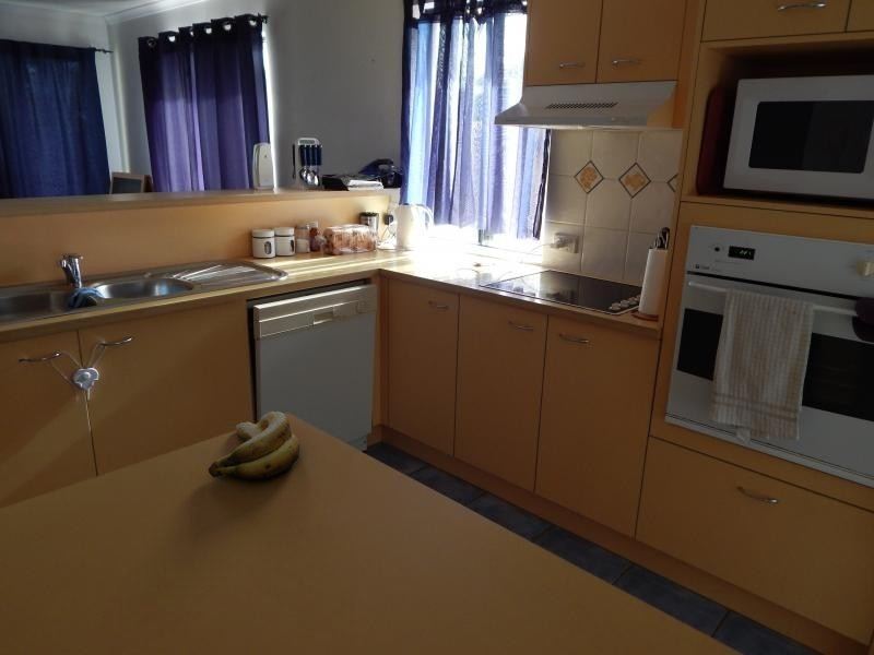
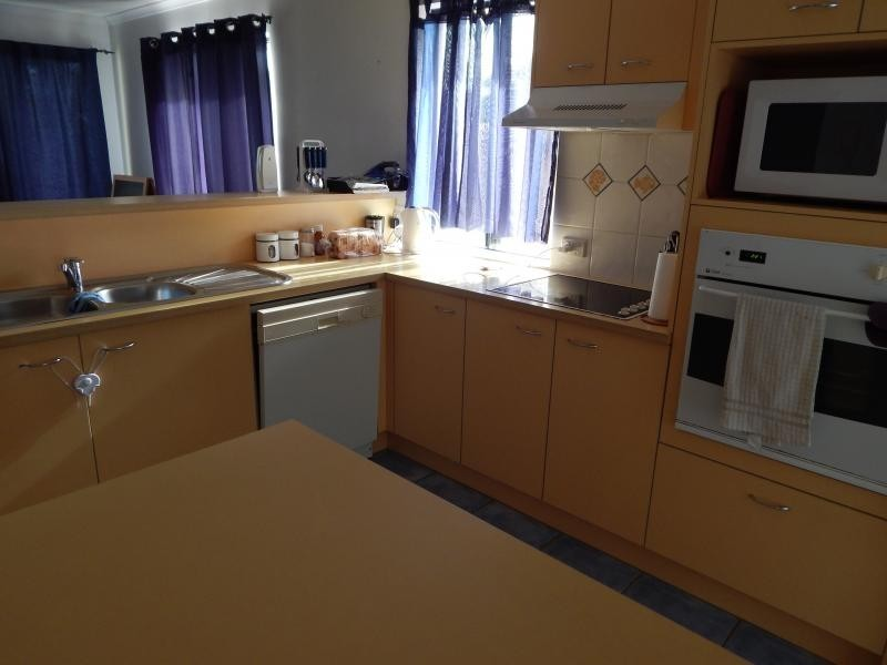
- banana (248, 438)
